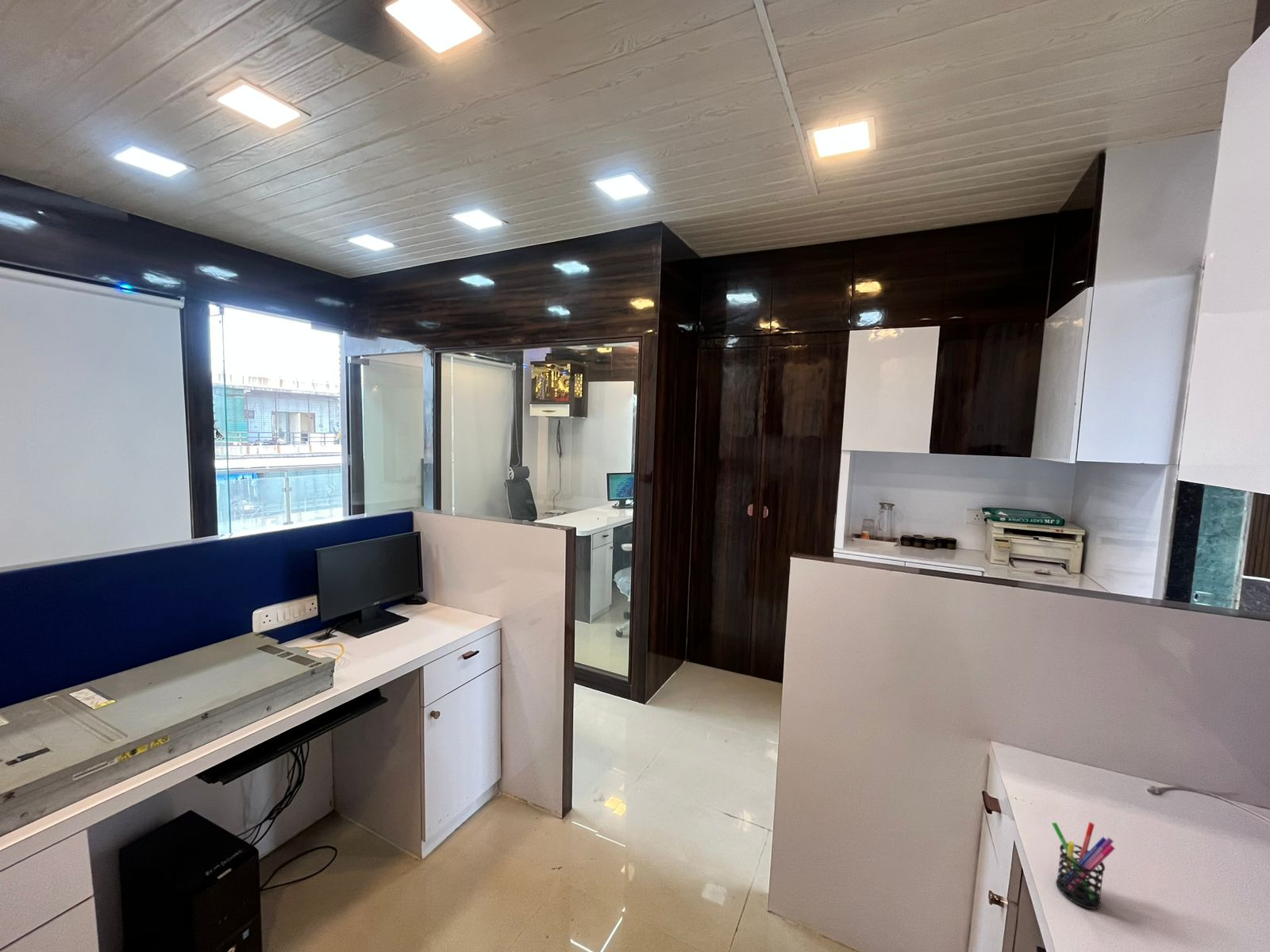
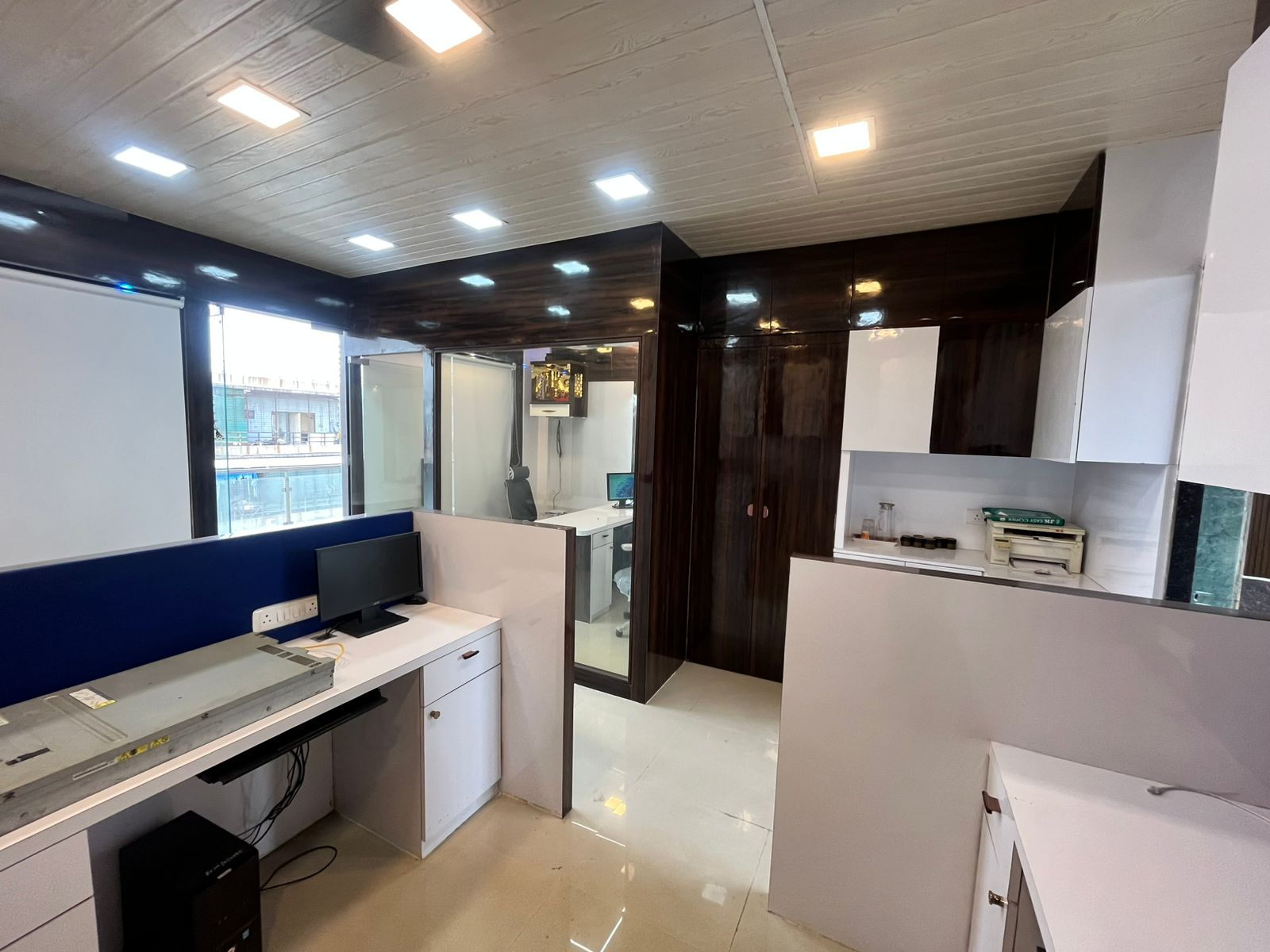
- pen holder (1077, 858)
